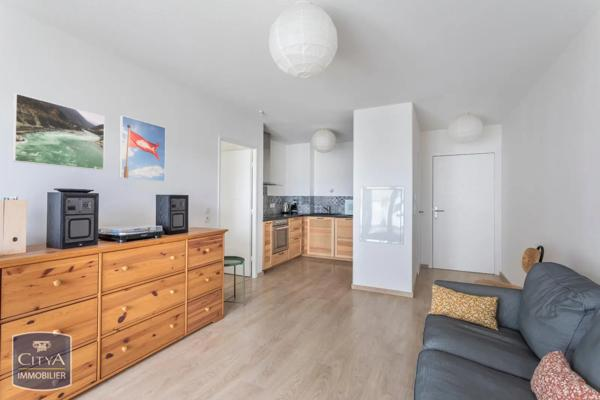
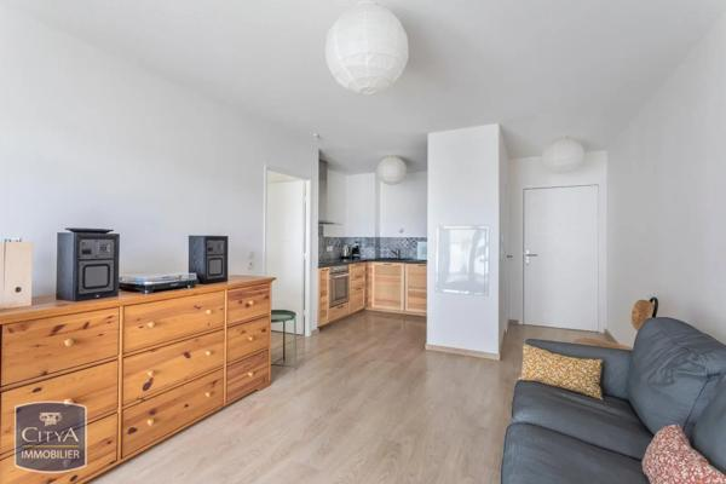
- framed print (63, 136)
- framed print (144, 151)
